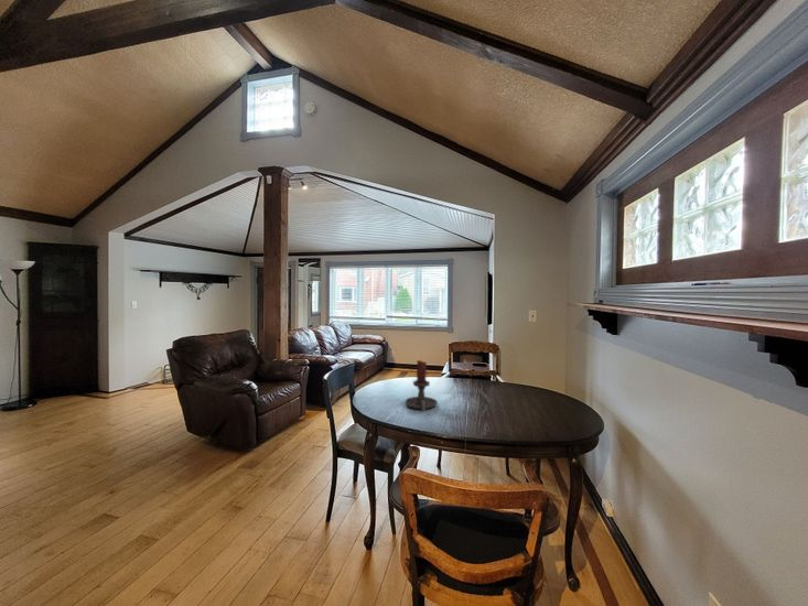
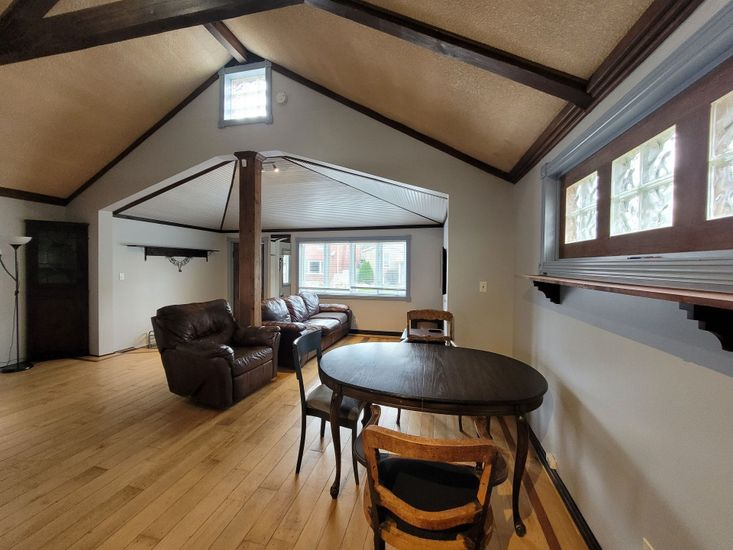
- candle holder (421, 383)
